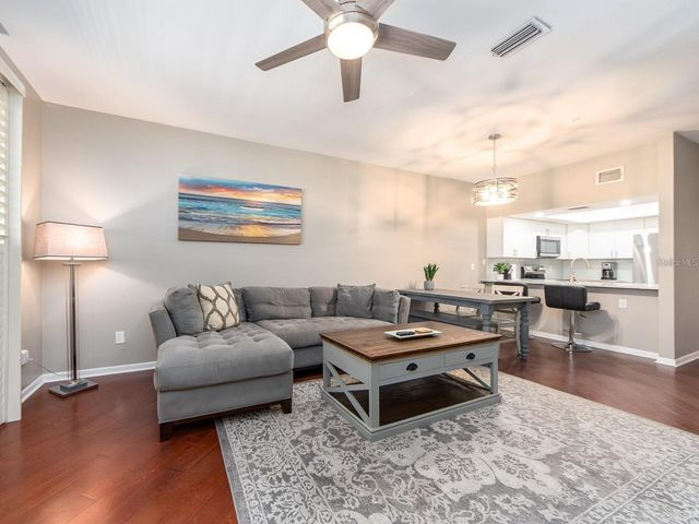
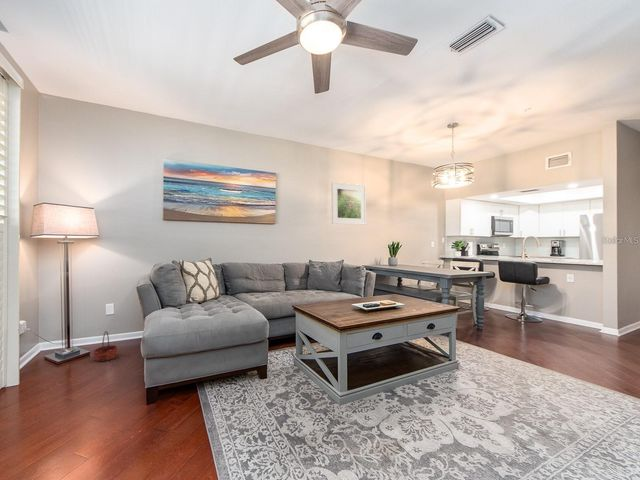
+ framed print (349, 204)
+ basket (105, 346)
